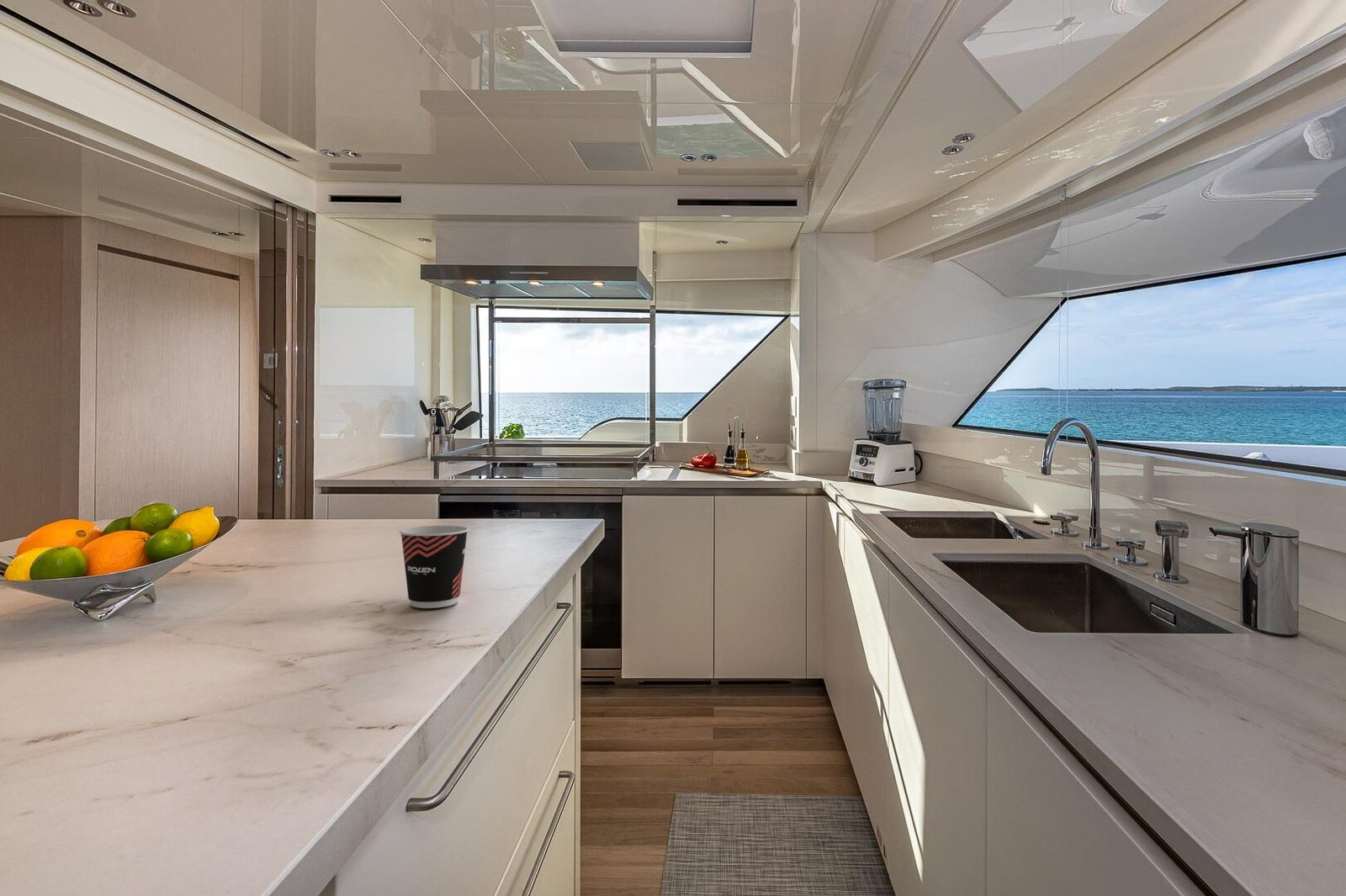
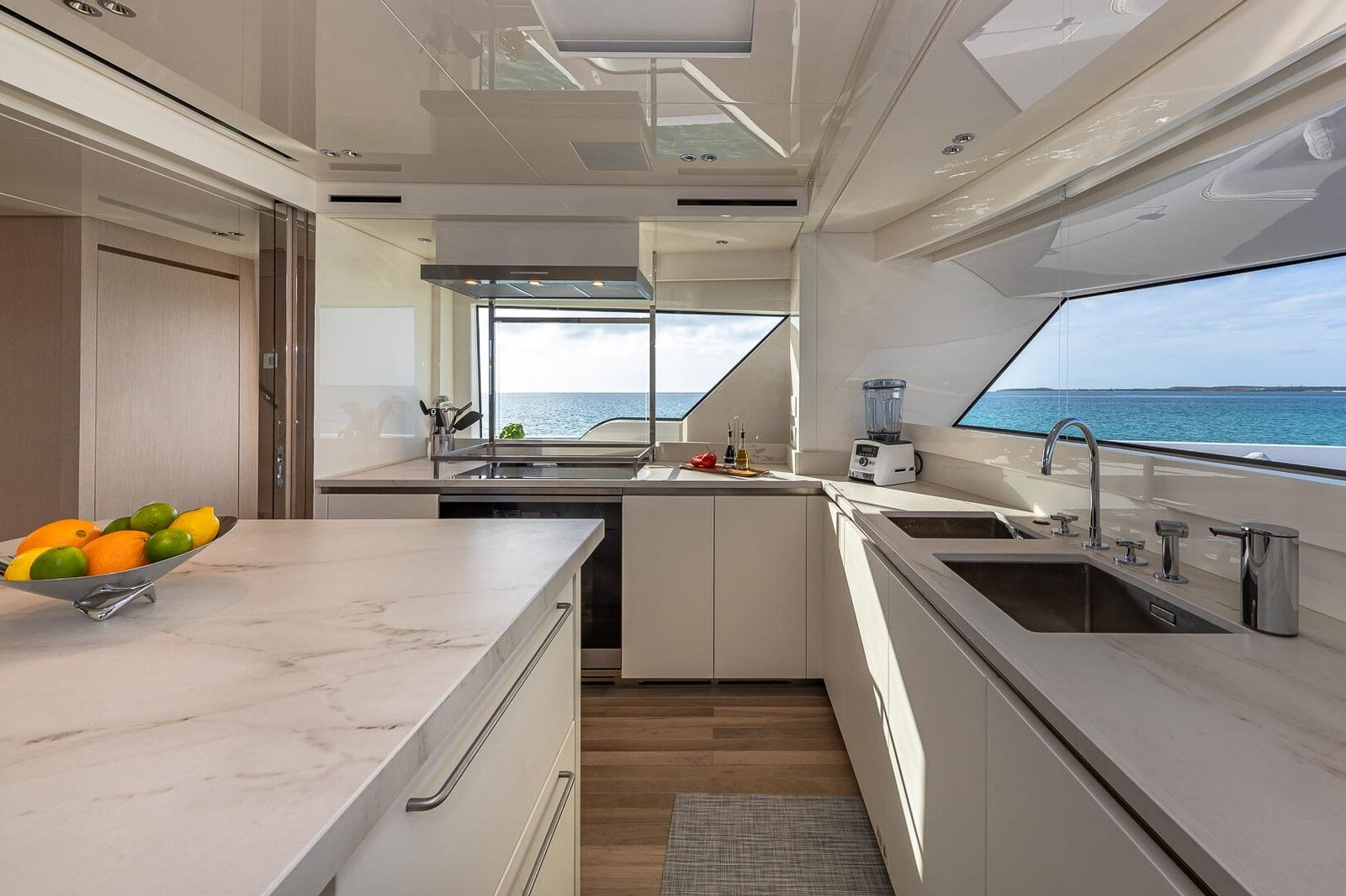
- cup (434, 565)
